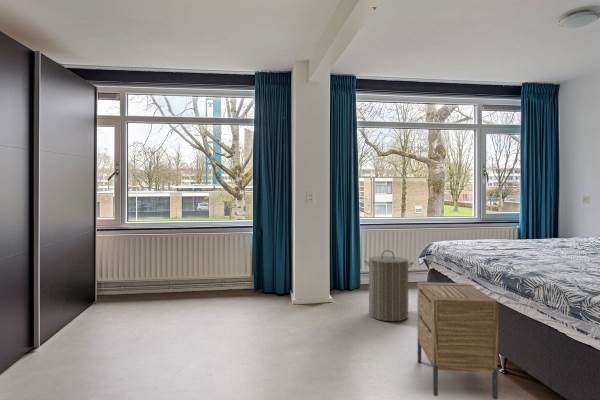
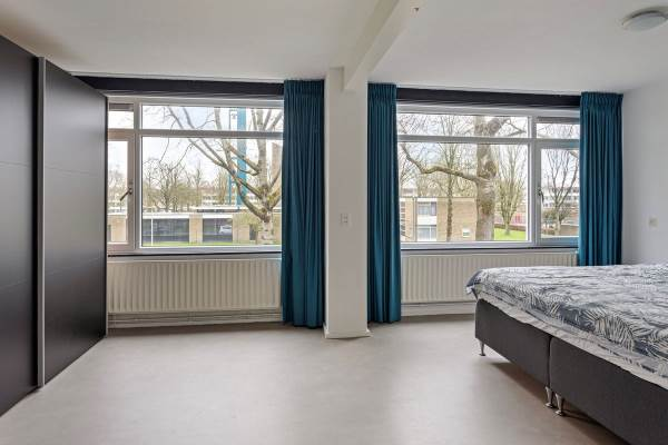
- laundry hamper (388, 282)
- nightstand (453, 335)
